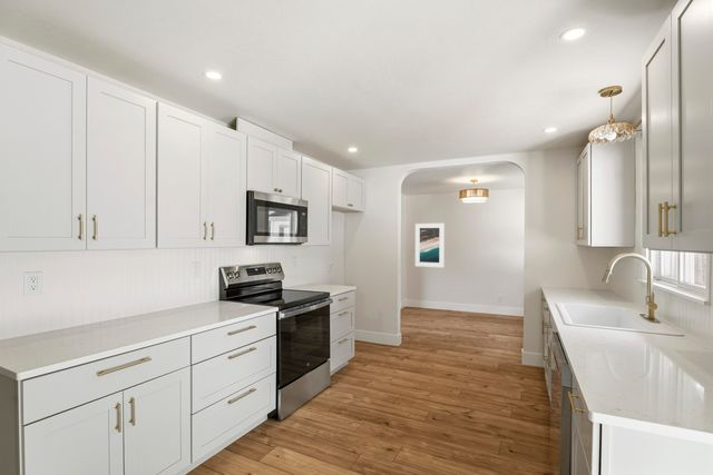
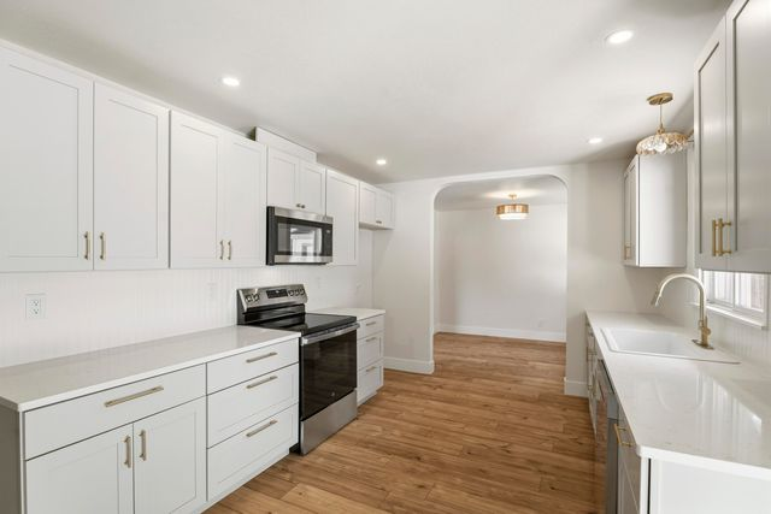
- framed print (429, 245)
